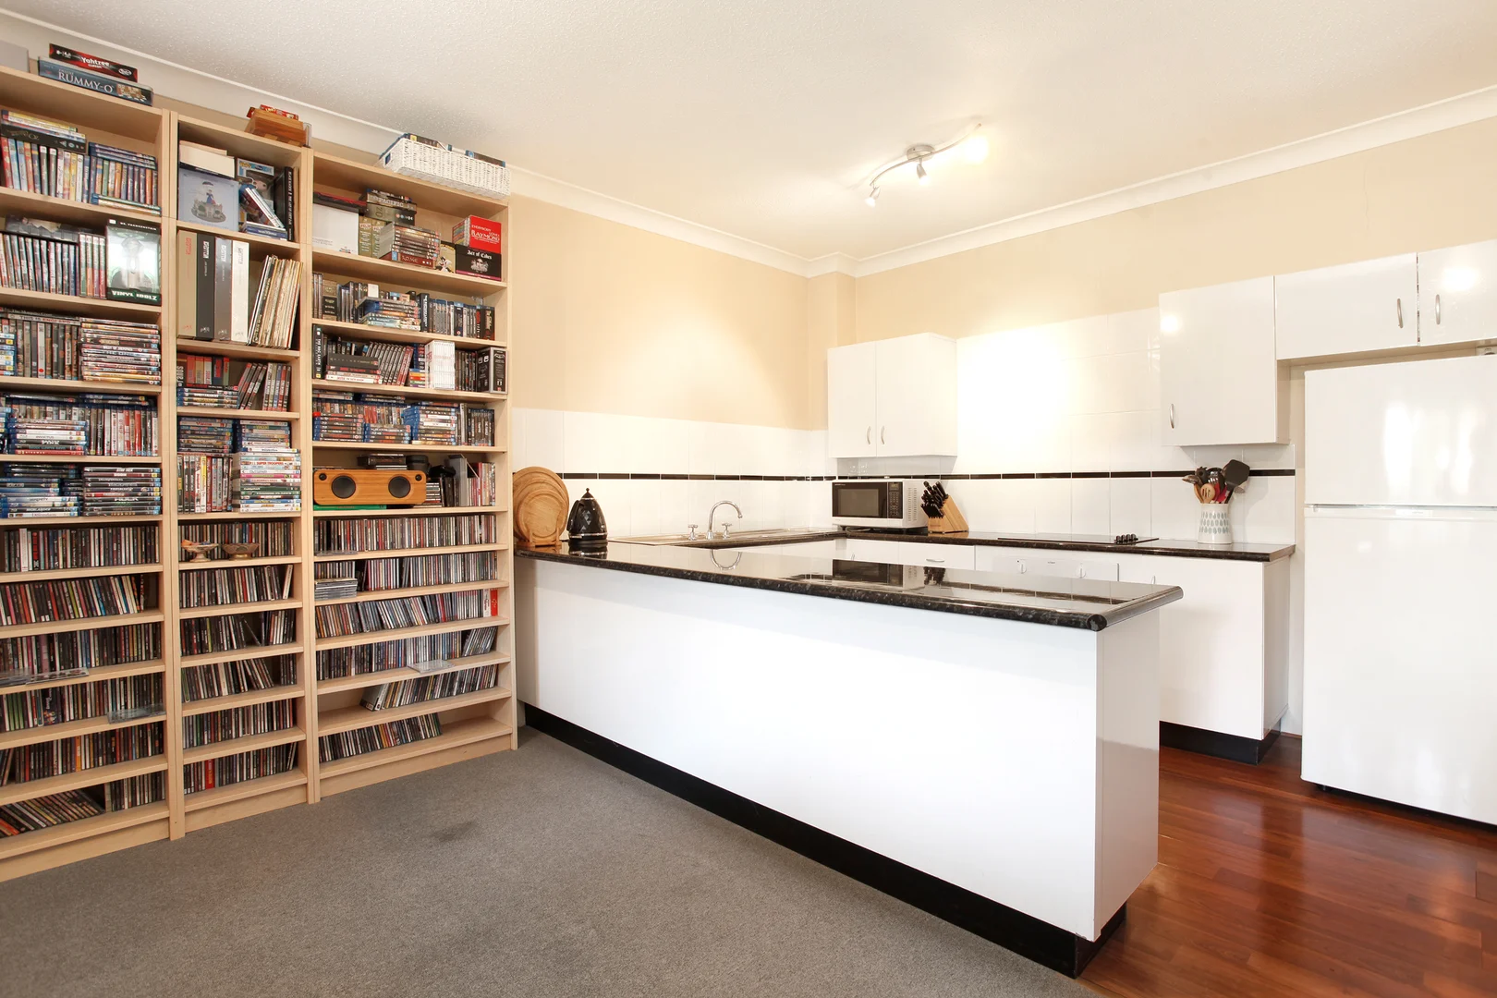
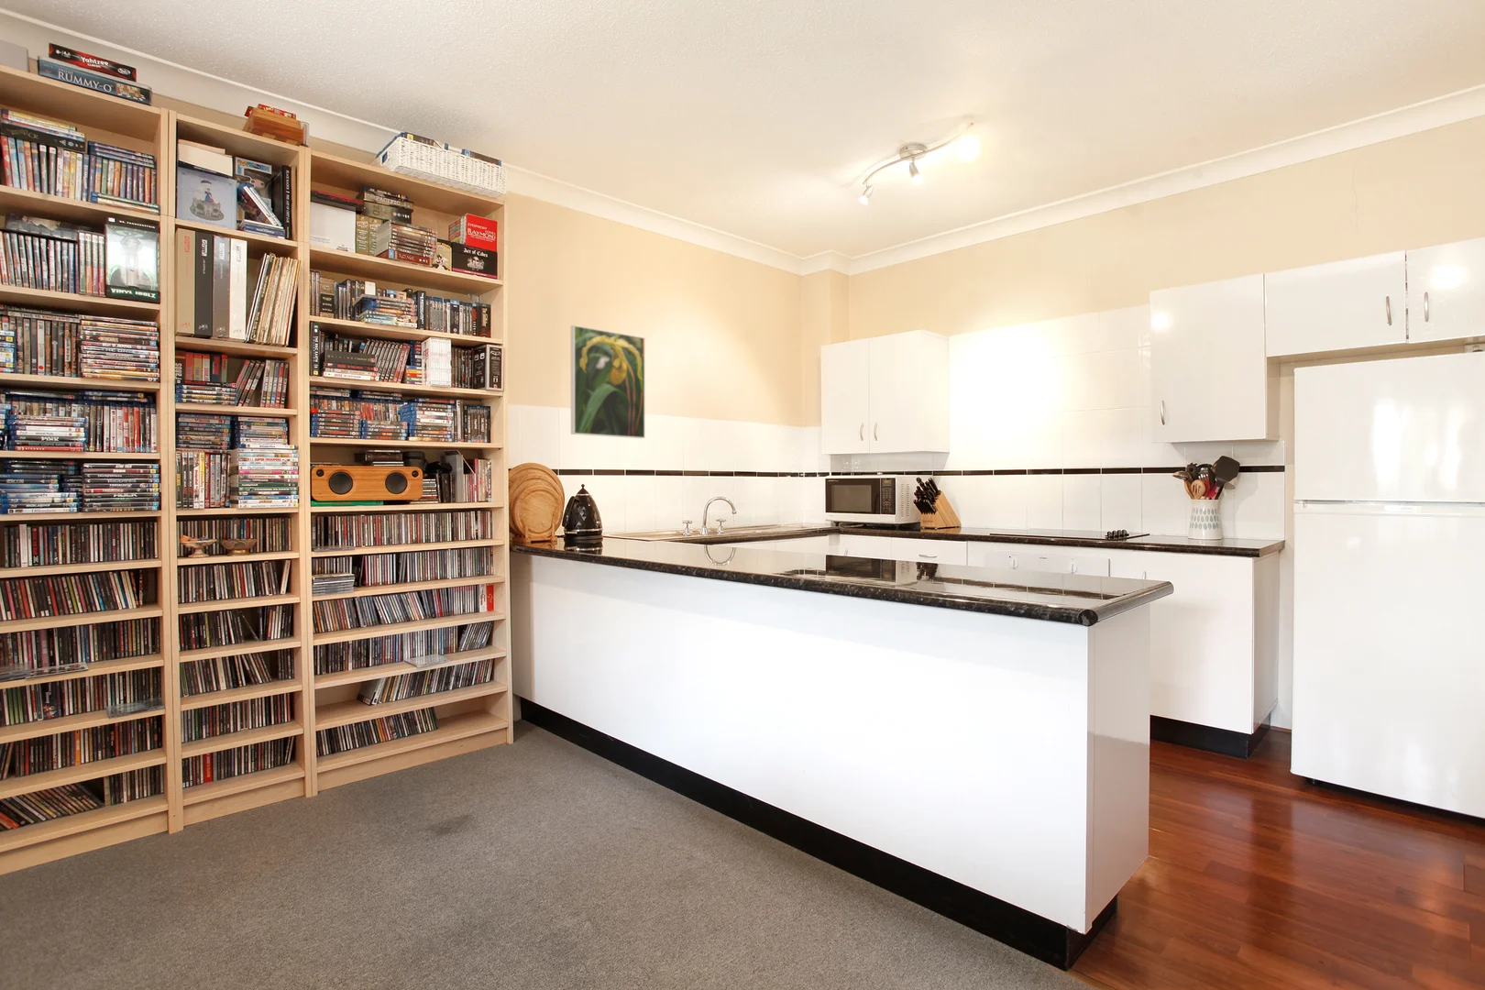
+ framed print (609, 385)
